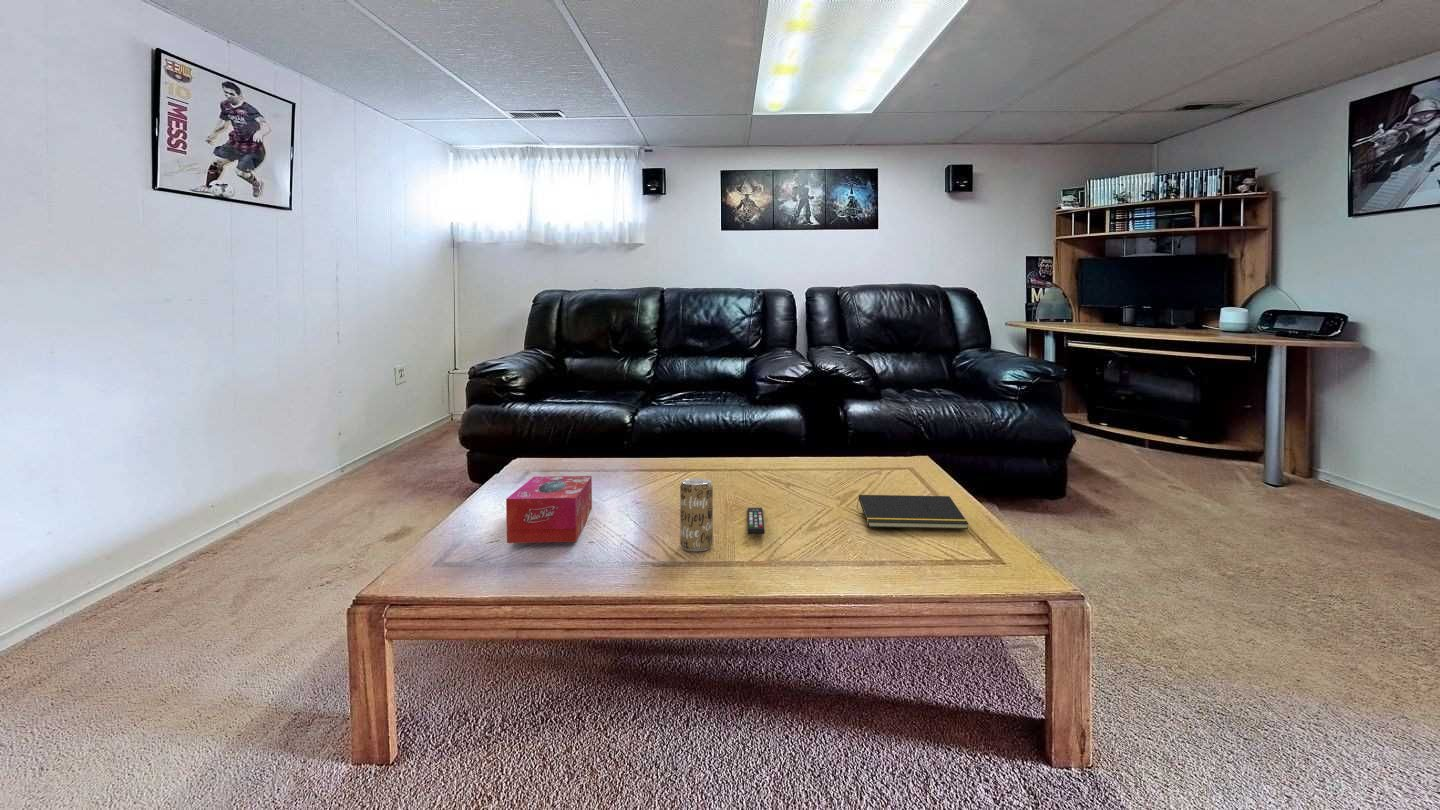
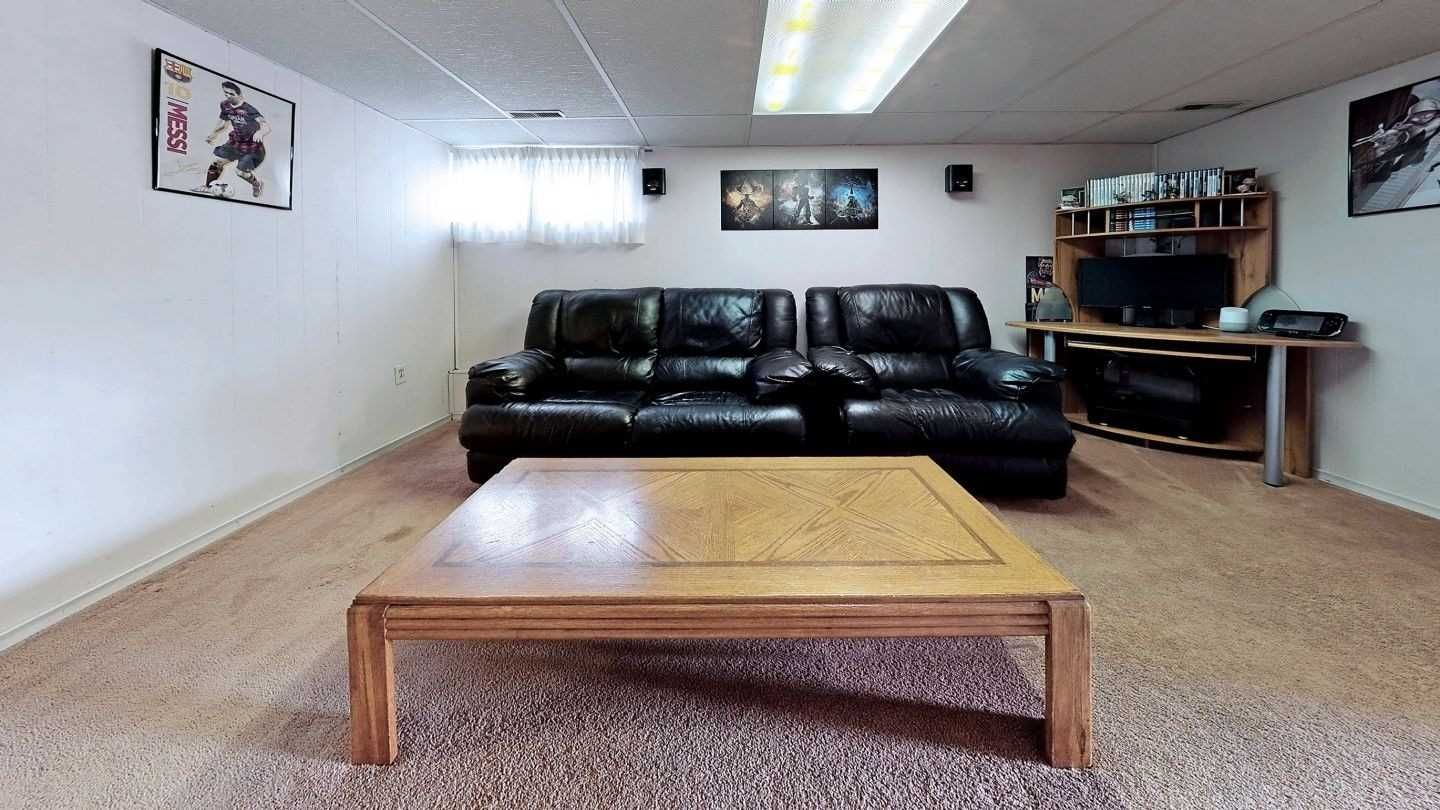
- tissue box (553, 506)
- notepad (910, 510)
- beverage can (696, 514)
- remote control (755, 519)
